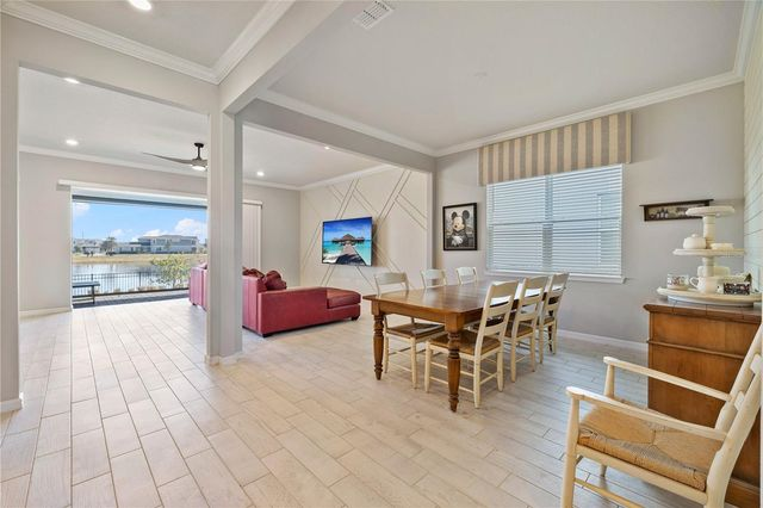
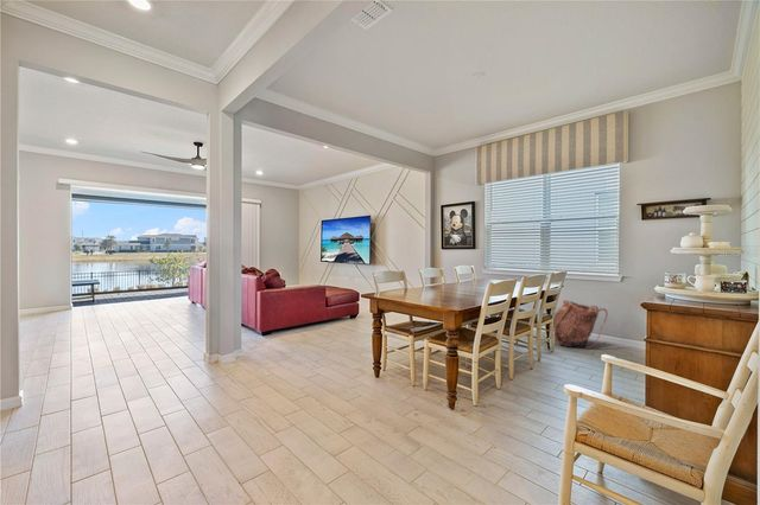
+ backpack (578, 321)
